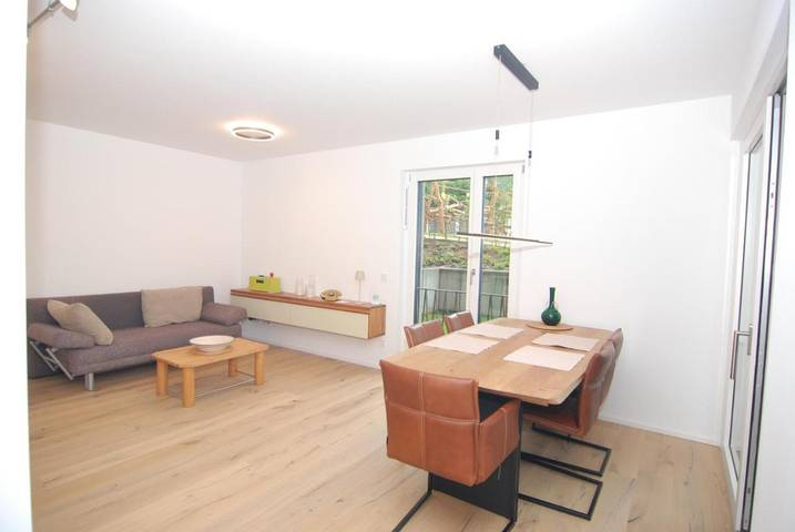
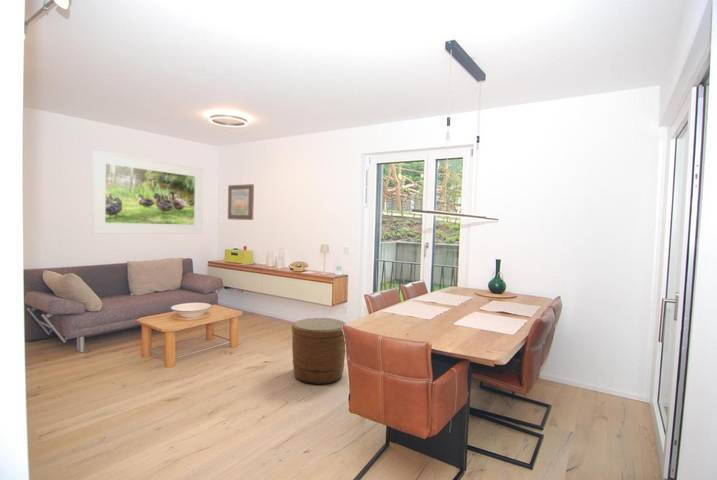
+ wall art (240, 202)
+ basket (319, 349)
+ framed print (154, 197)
